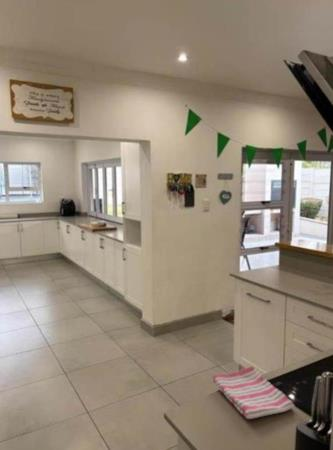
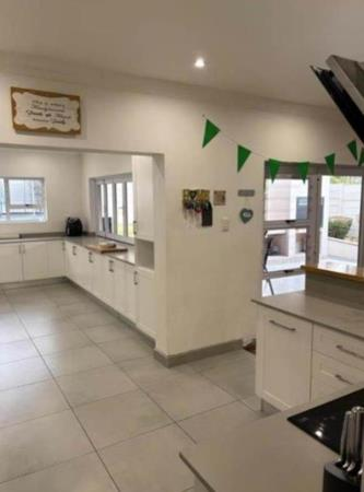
- dish towel (250, 390)
